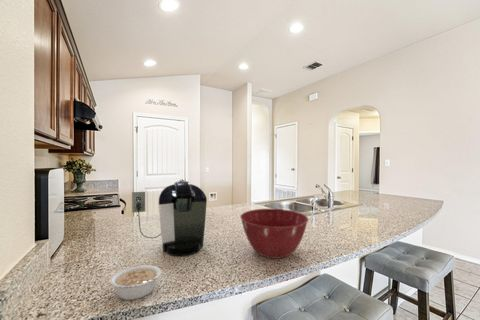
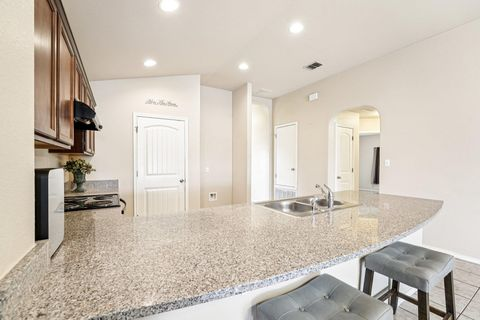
- legume (138, 281)
- mixing bowl (273, 233)
- coffee maker (169, 214)
